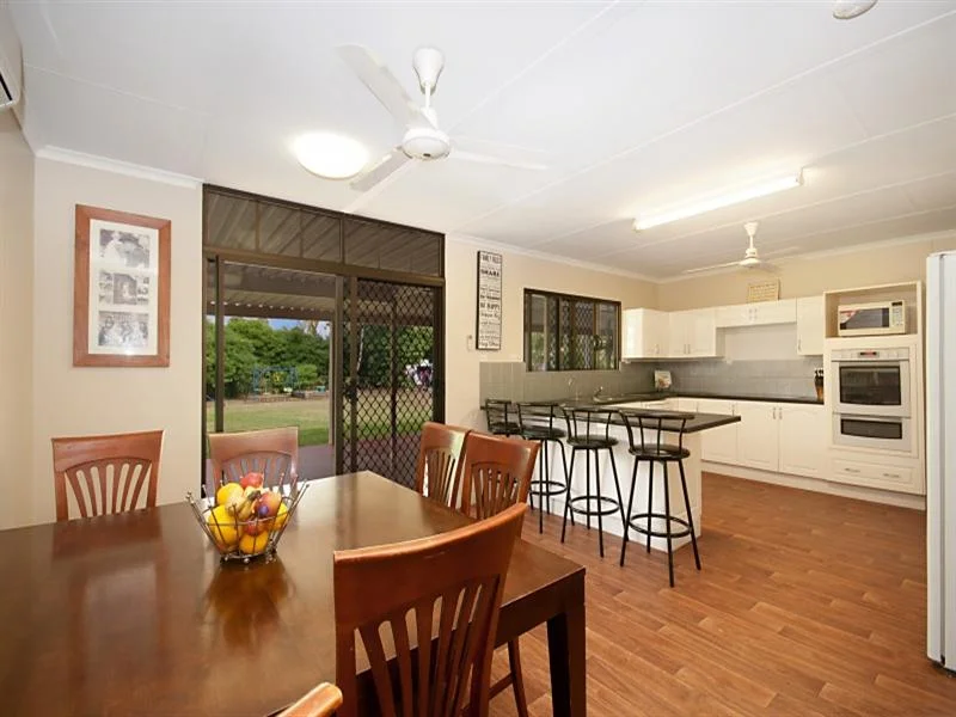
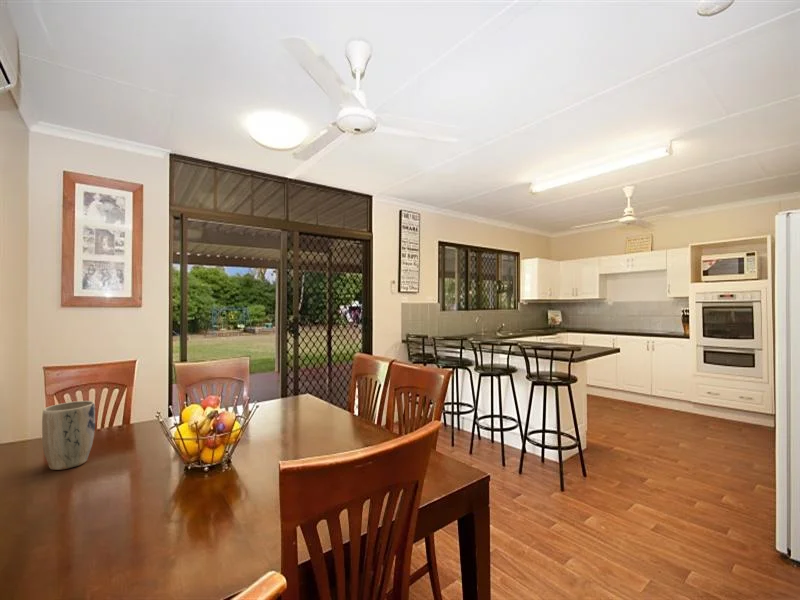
+ plant pot (69, 434)
